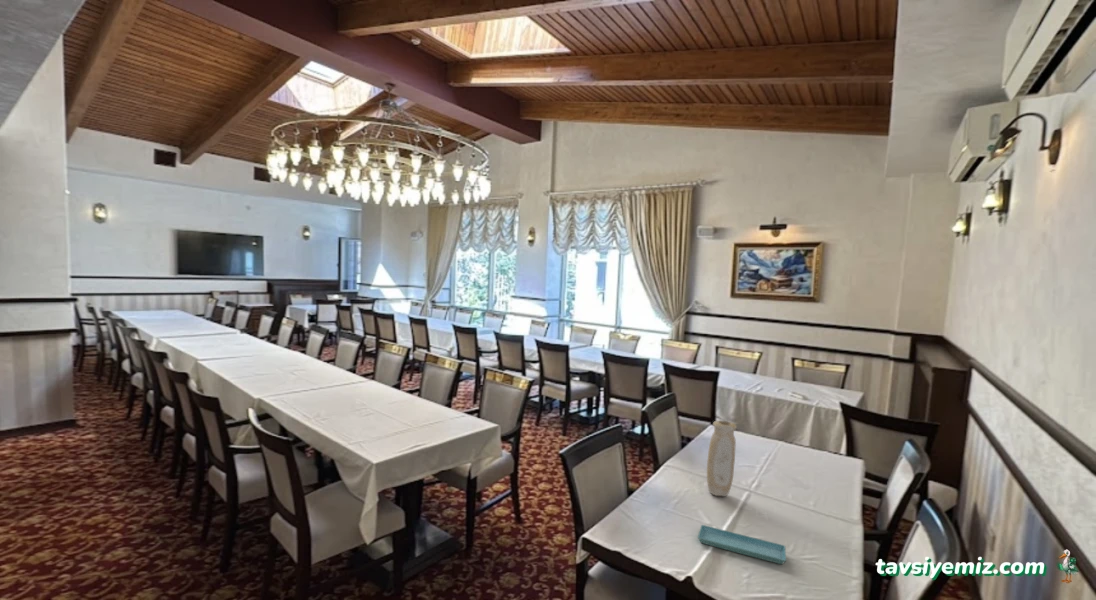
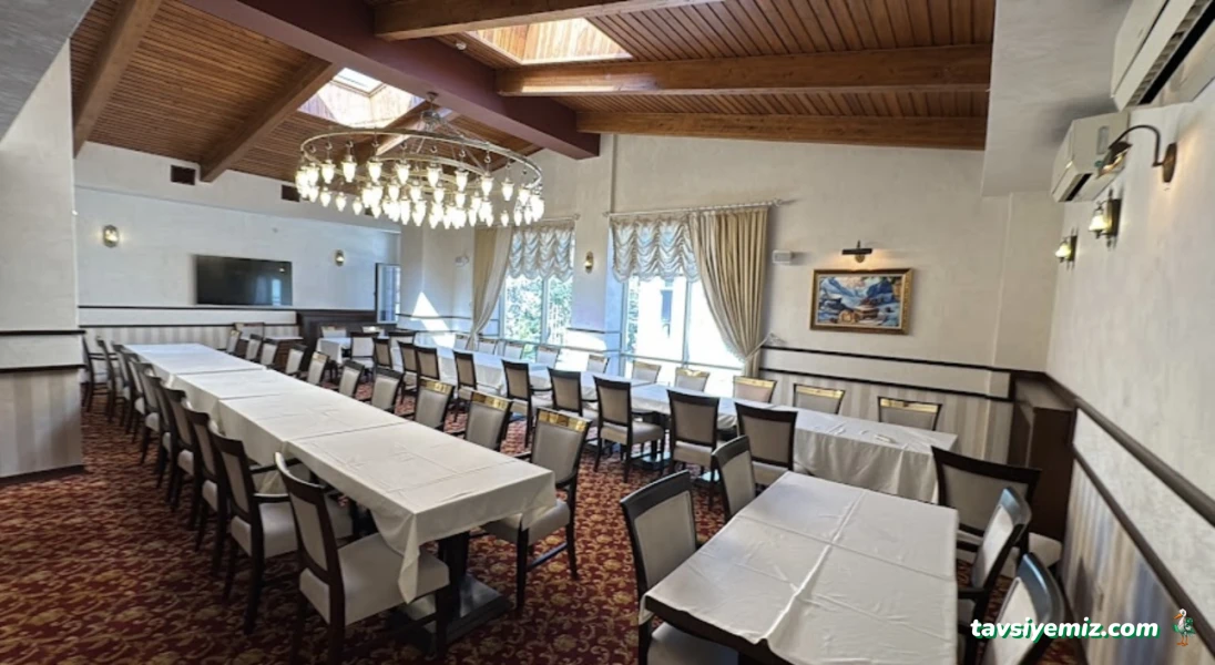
- vase (721, 458)
- saucer (740, 544)
